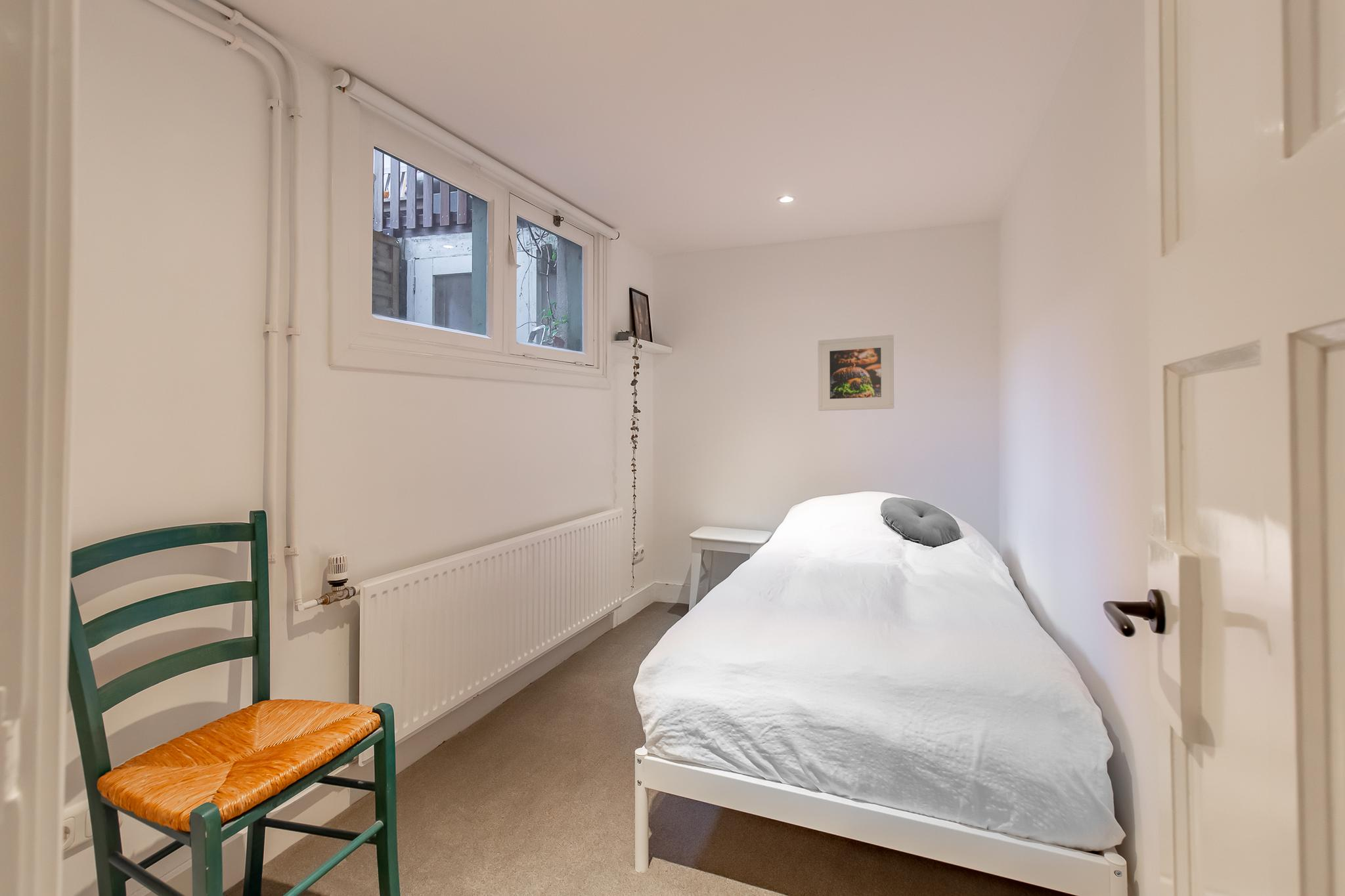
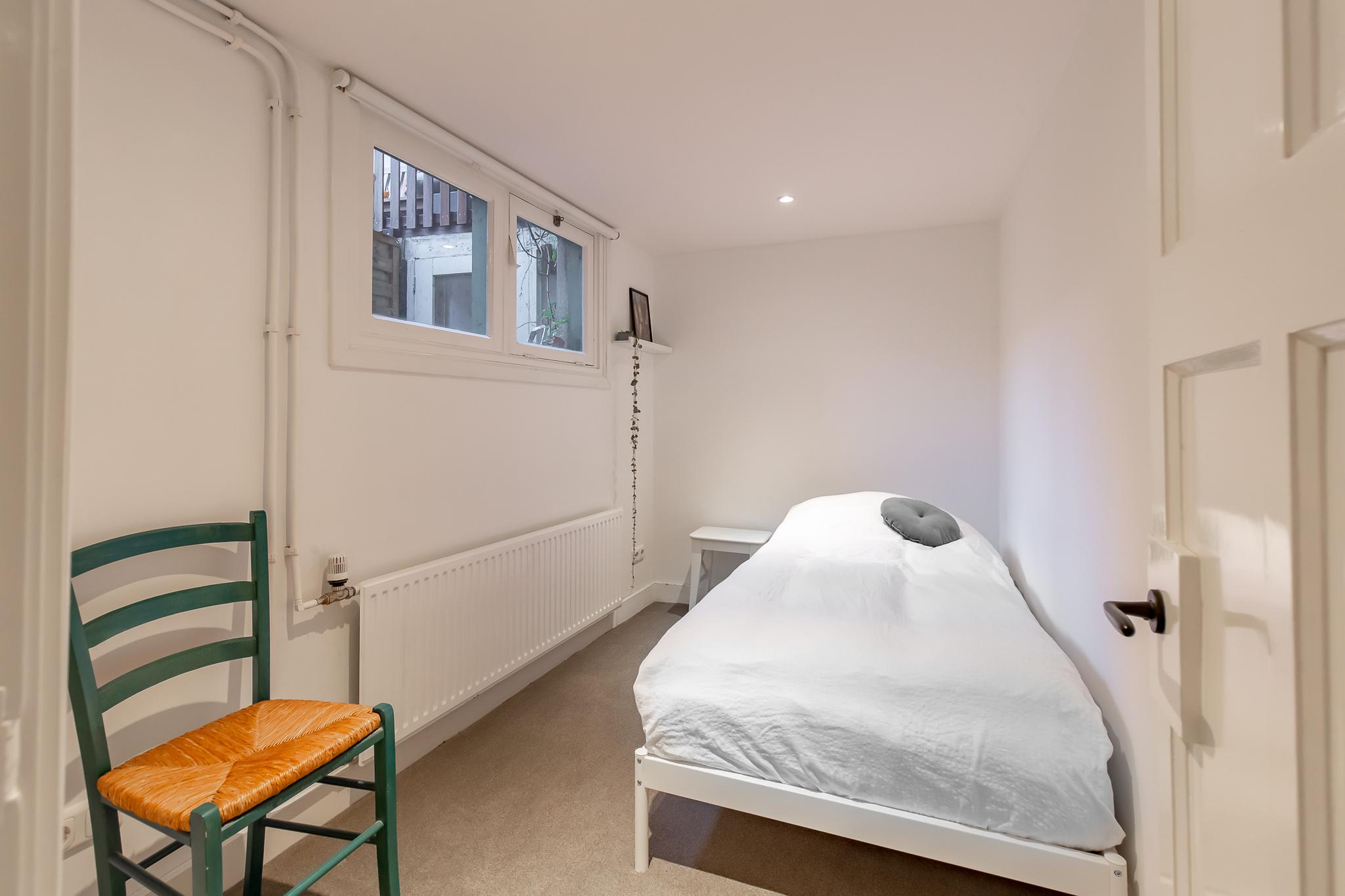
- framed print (855, 373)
